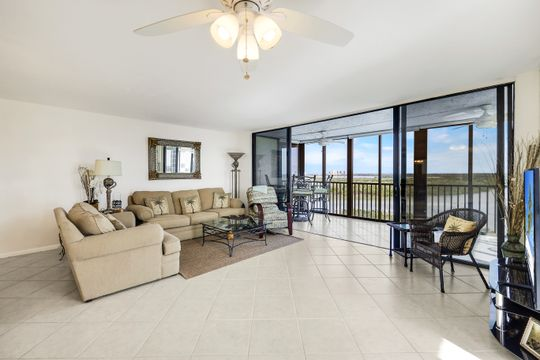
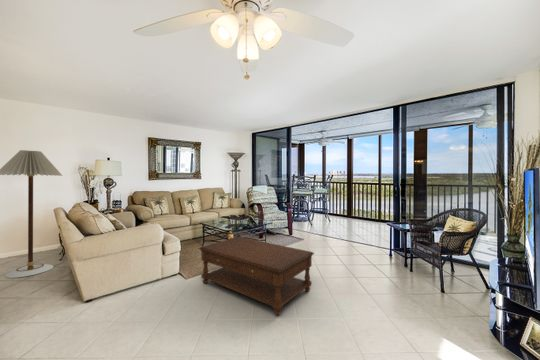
+ coffee table (254, 268)
+ floor lamp (30, 210)
